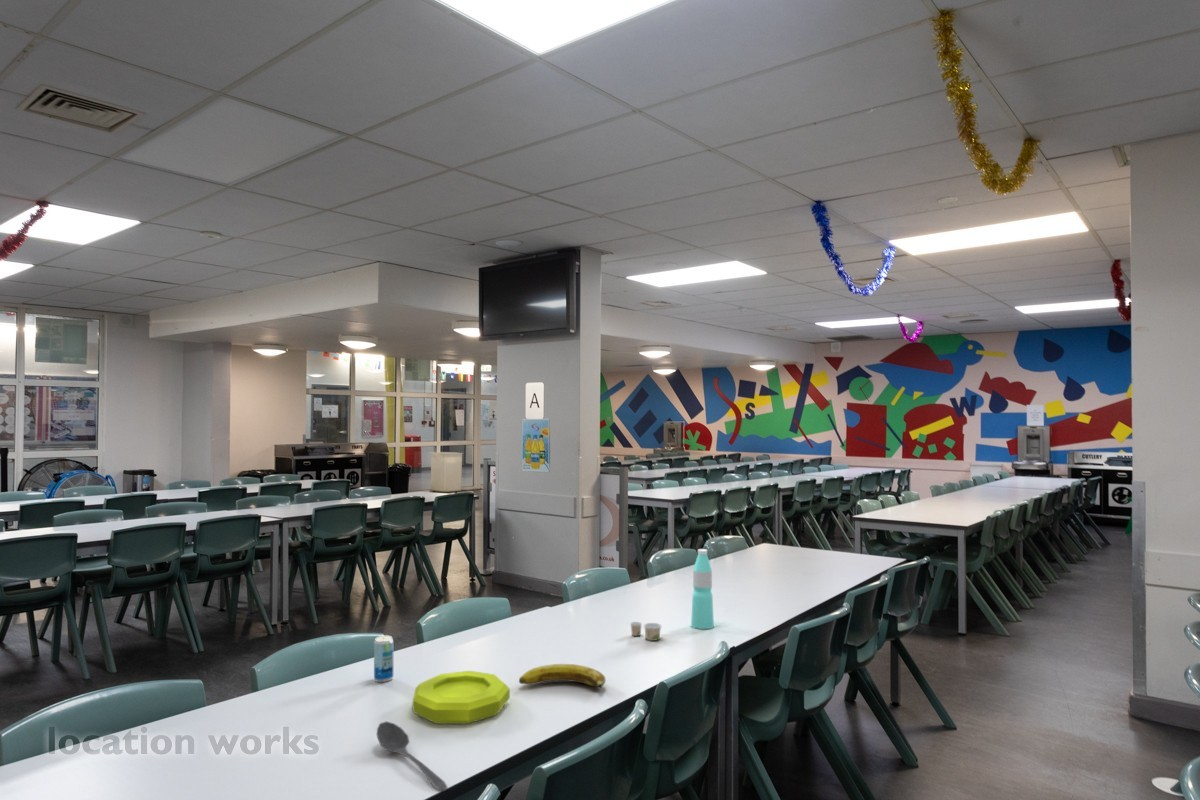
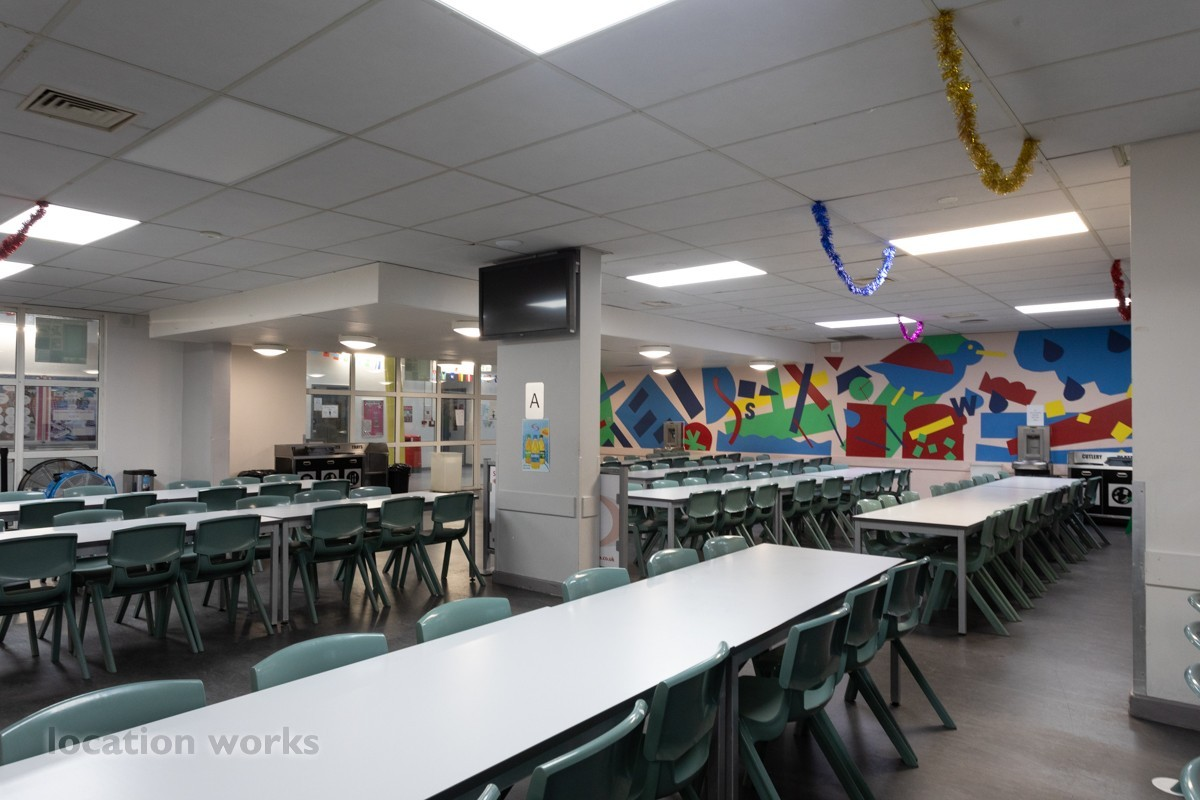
- stirrer (410, 754)
- beverage can (383, 658)
- banana (566, 679)
- bowl (461, 695)
- water bottle (702, 587)
- paper cup (645, 630)
